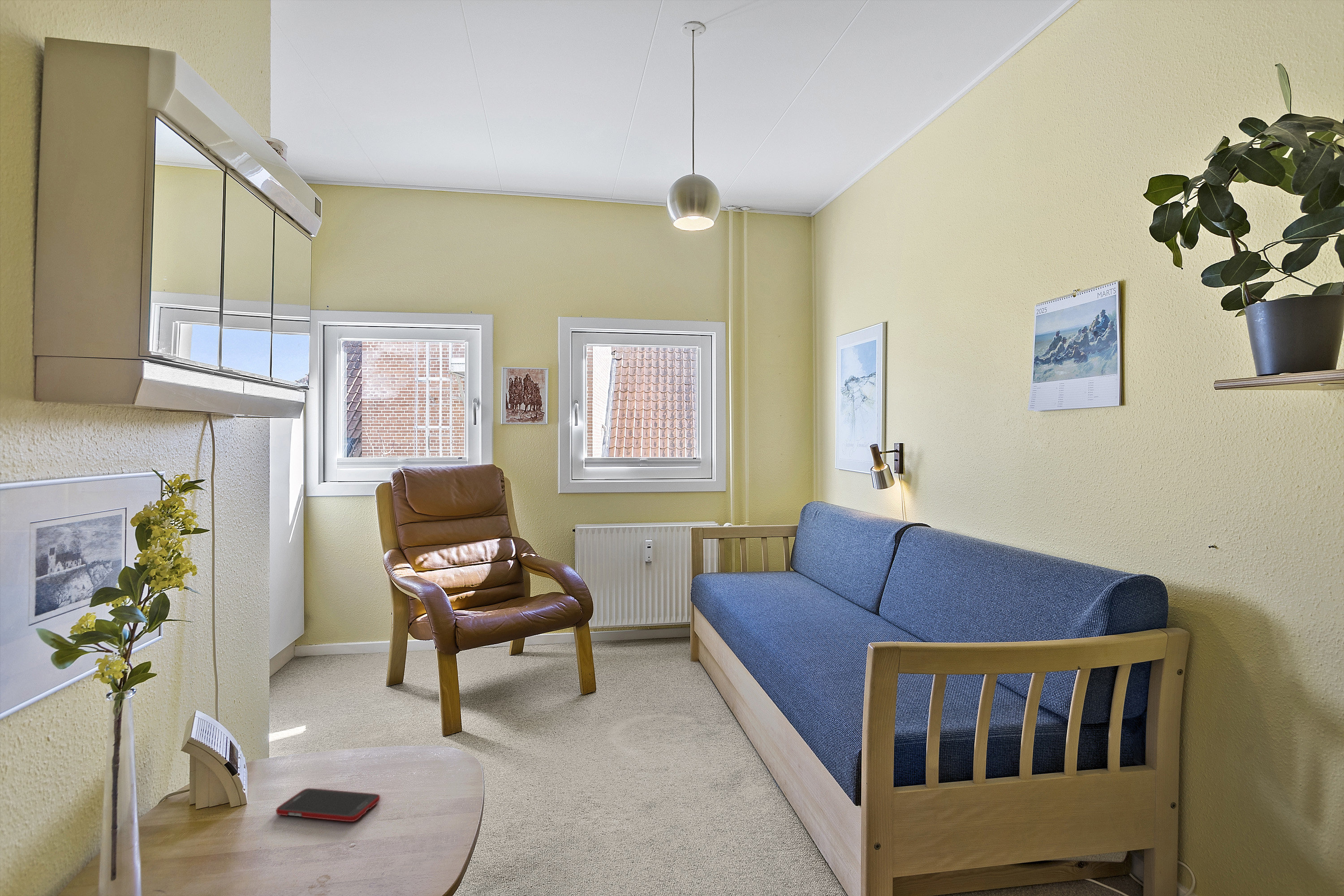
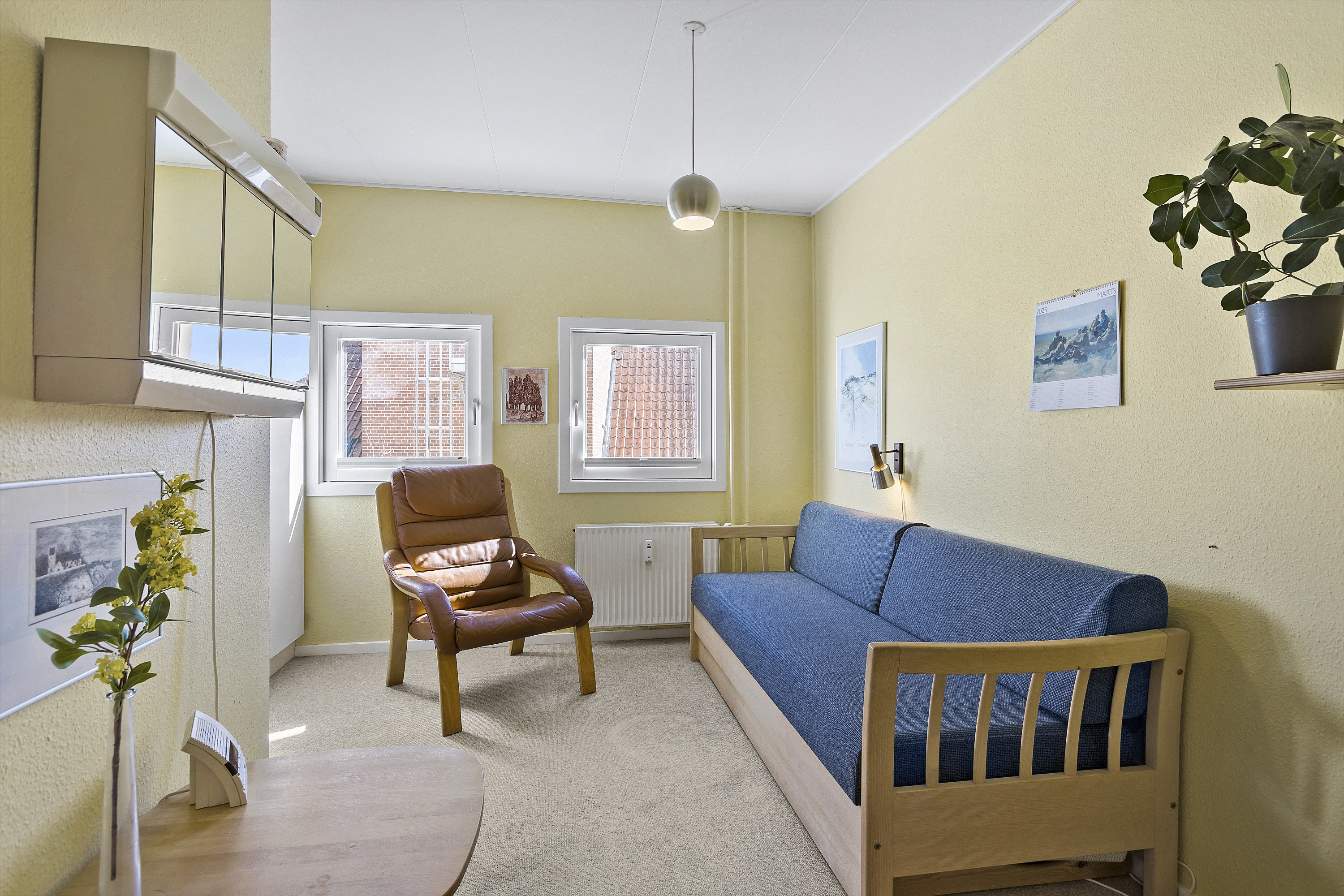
- cell phone (329, 805)
